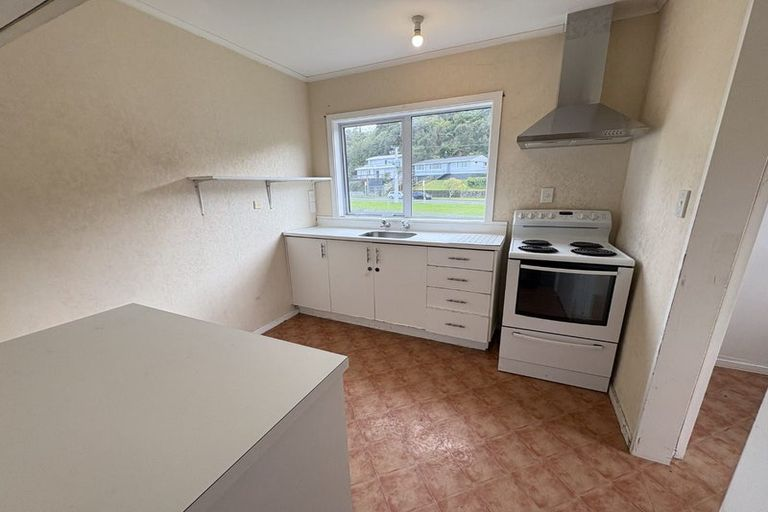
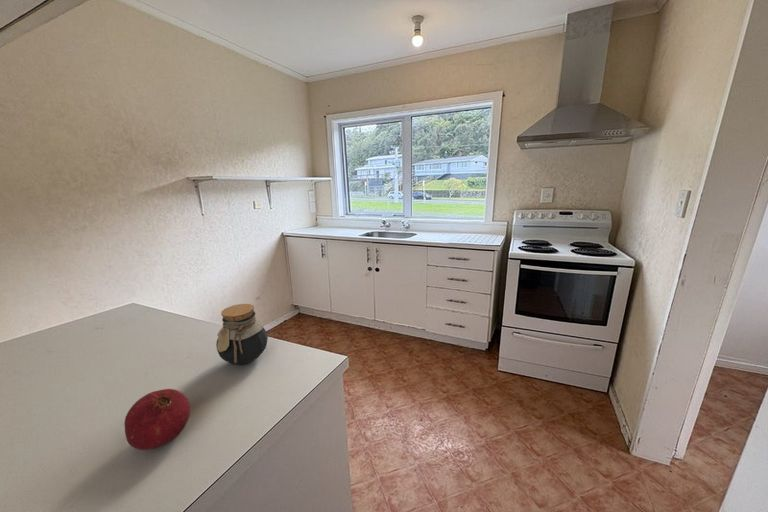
+ fruit (157, 417)
+ jar (239, 336)
